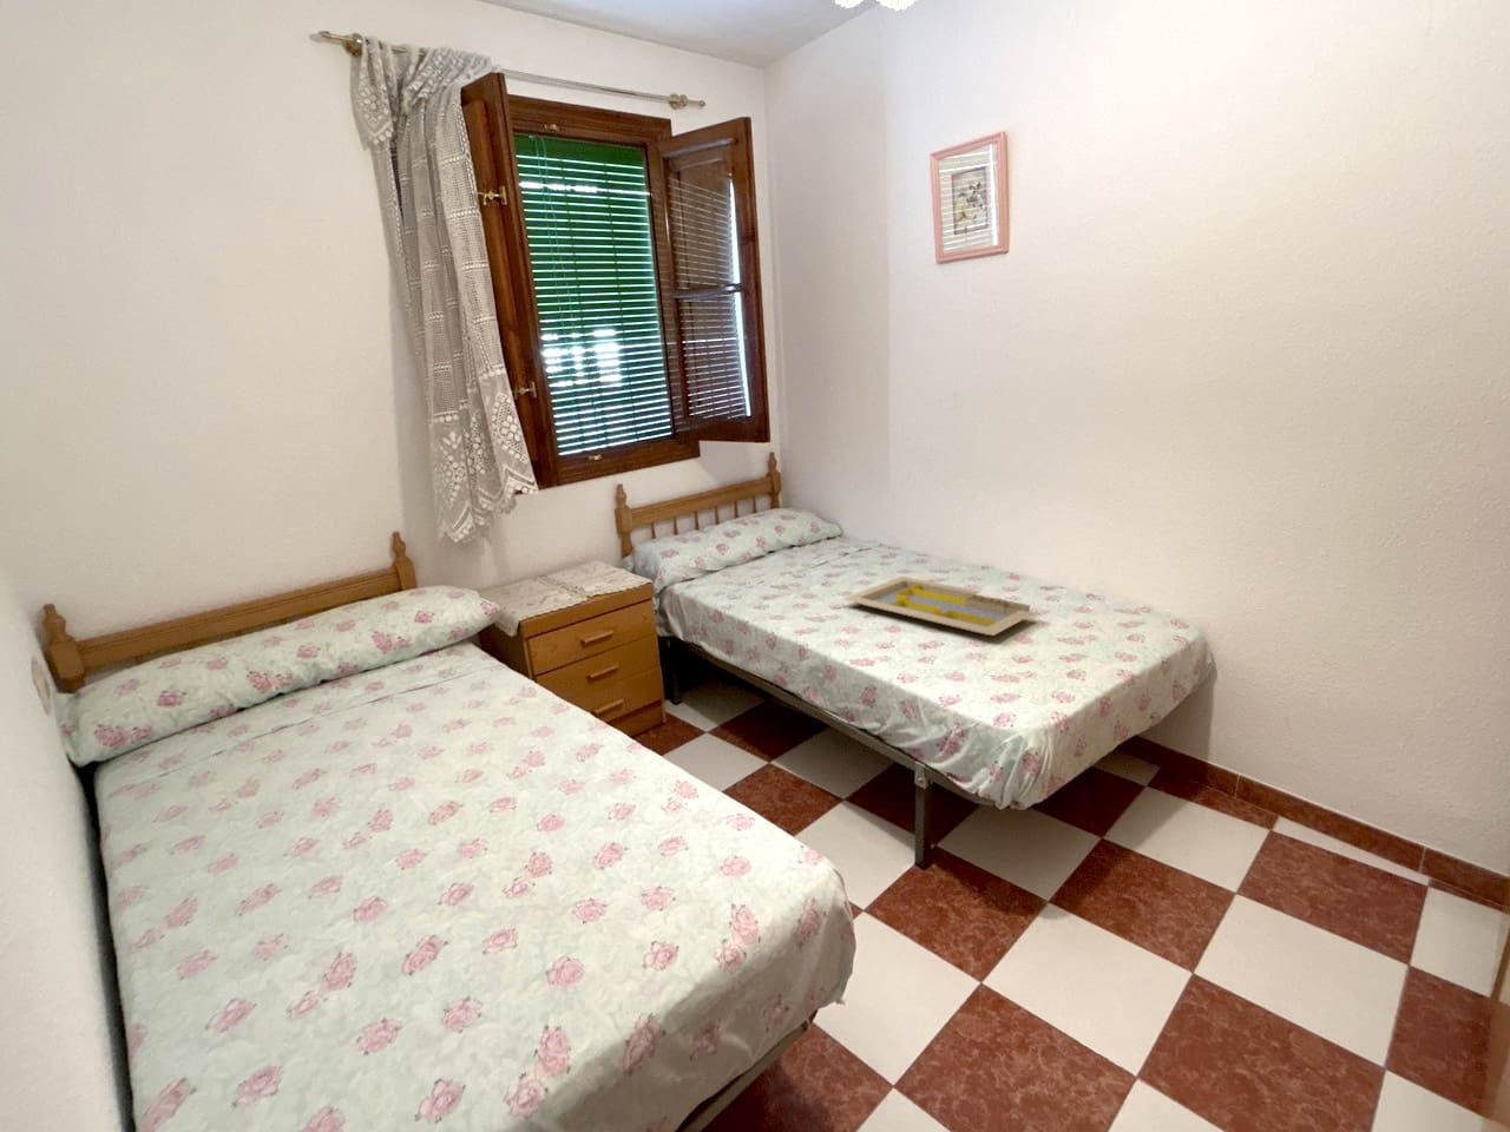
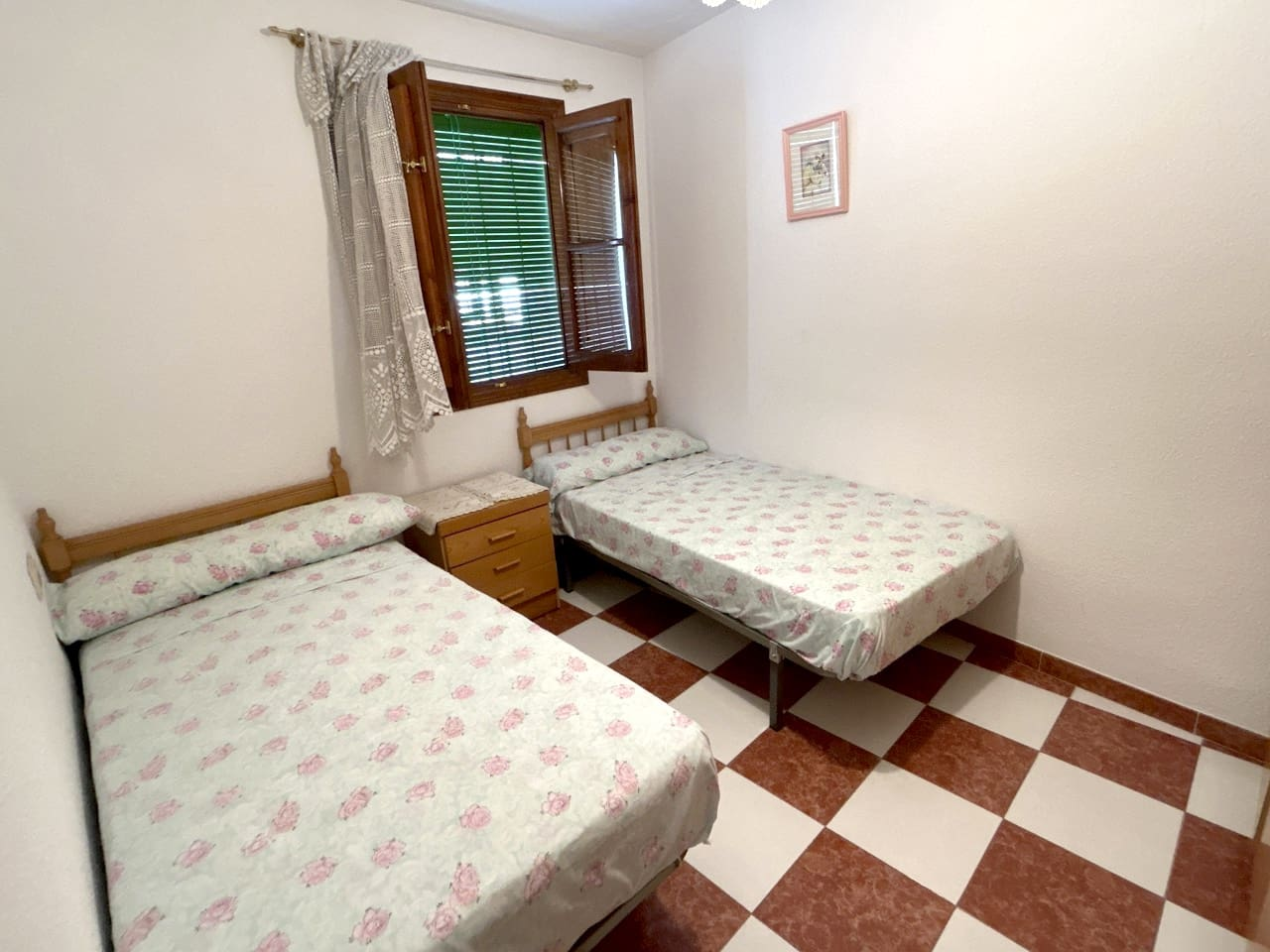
- serving tray (942, 605)
